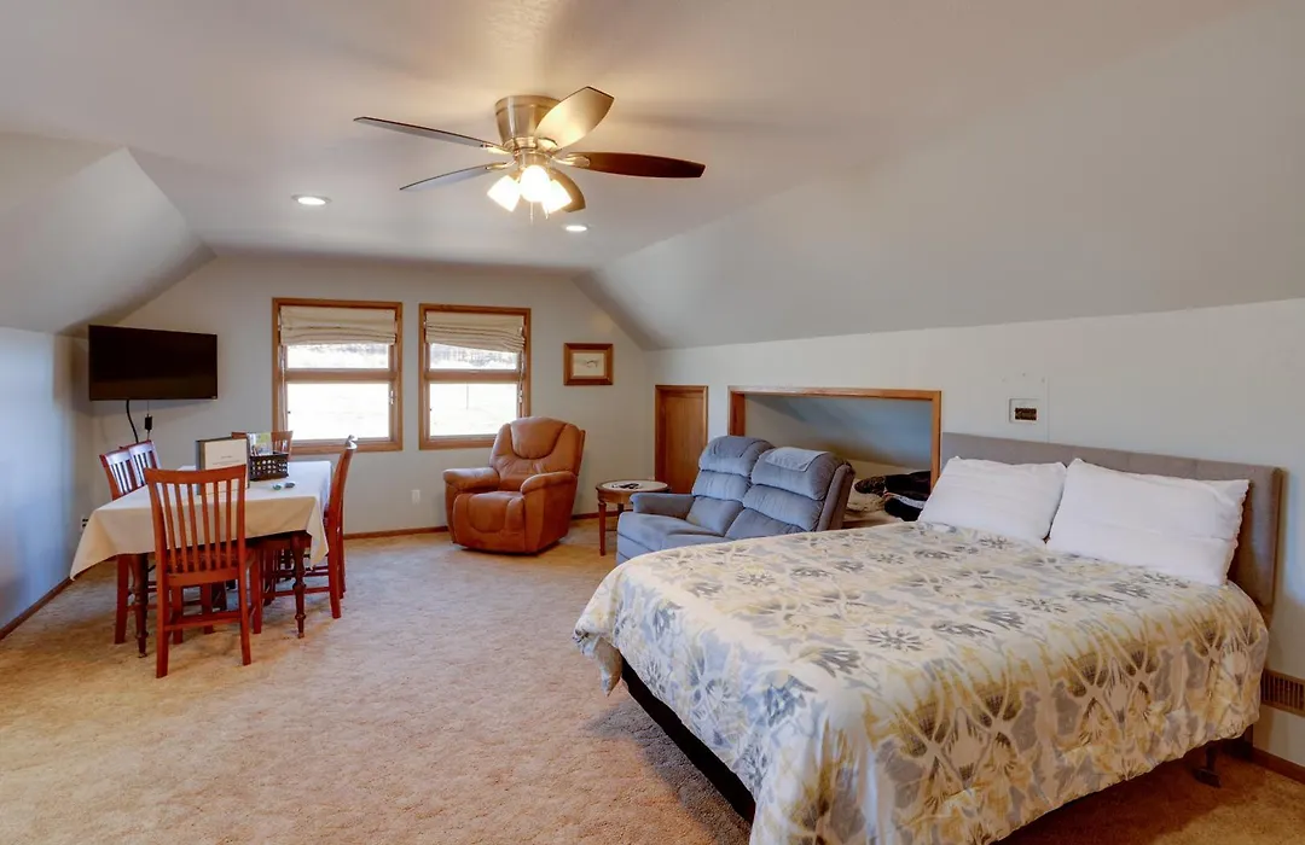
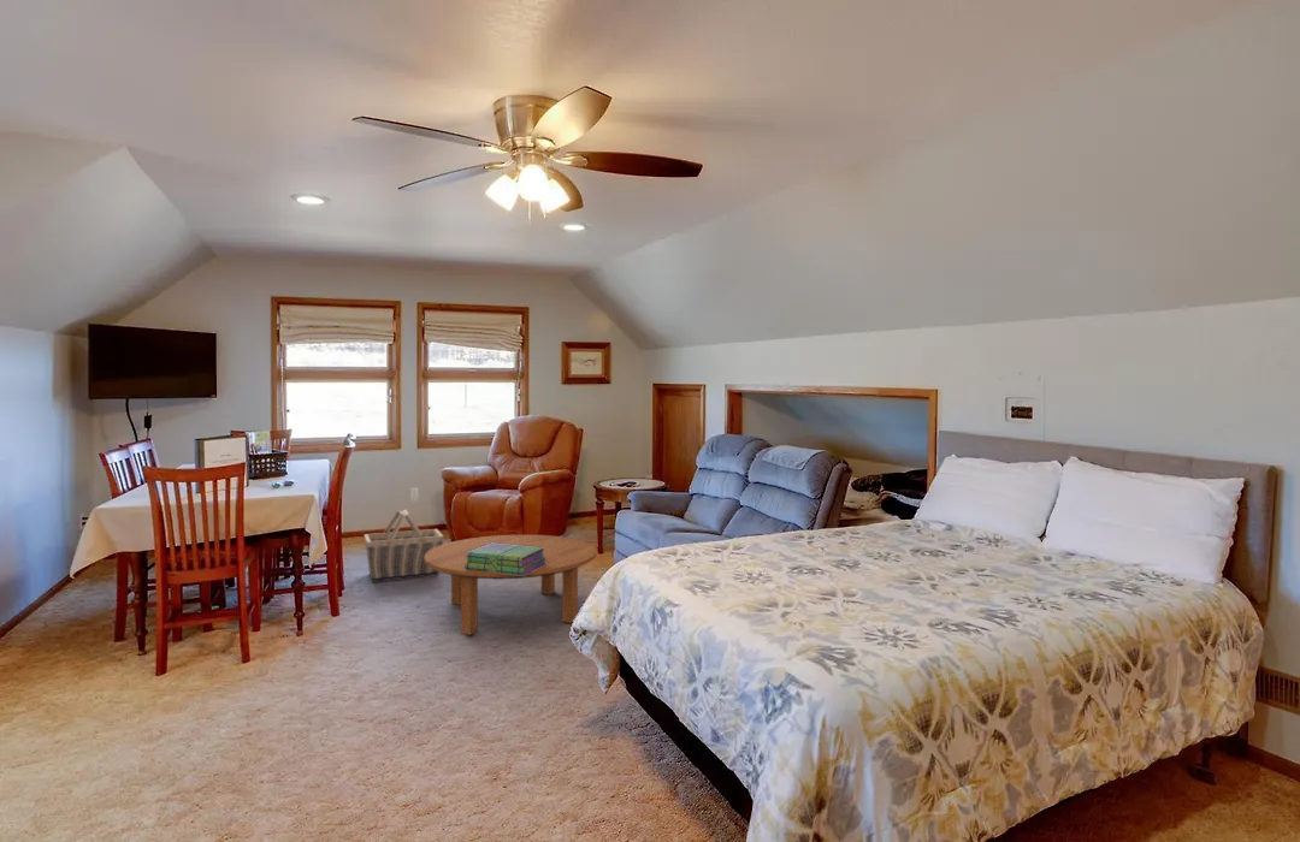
+ basket (403, 542)
+ coffee table (512, 577)
+ stack of books (506, 557)
